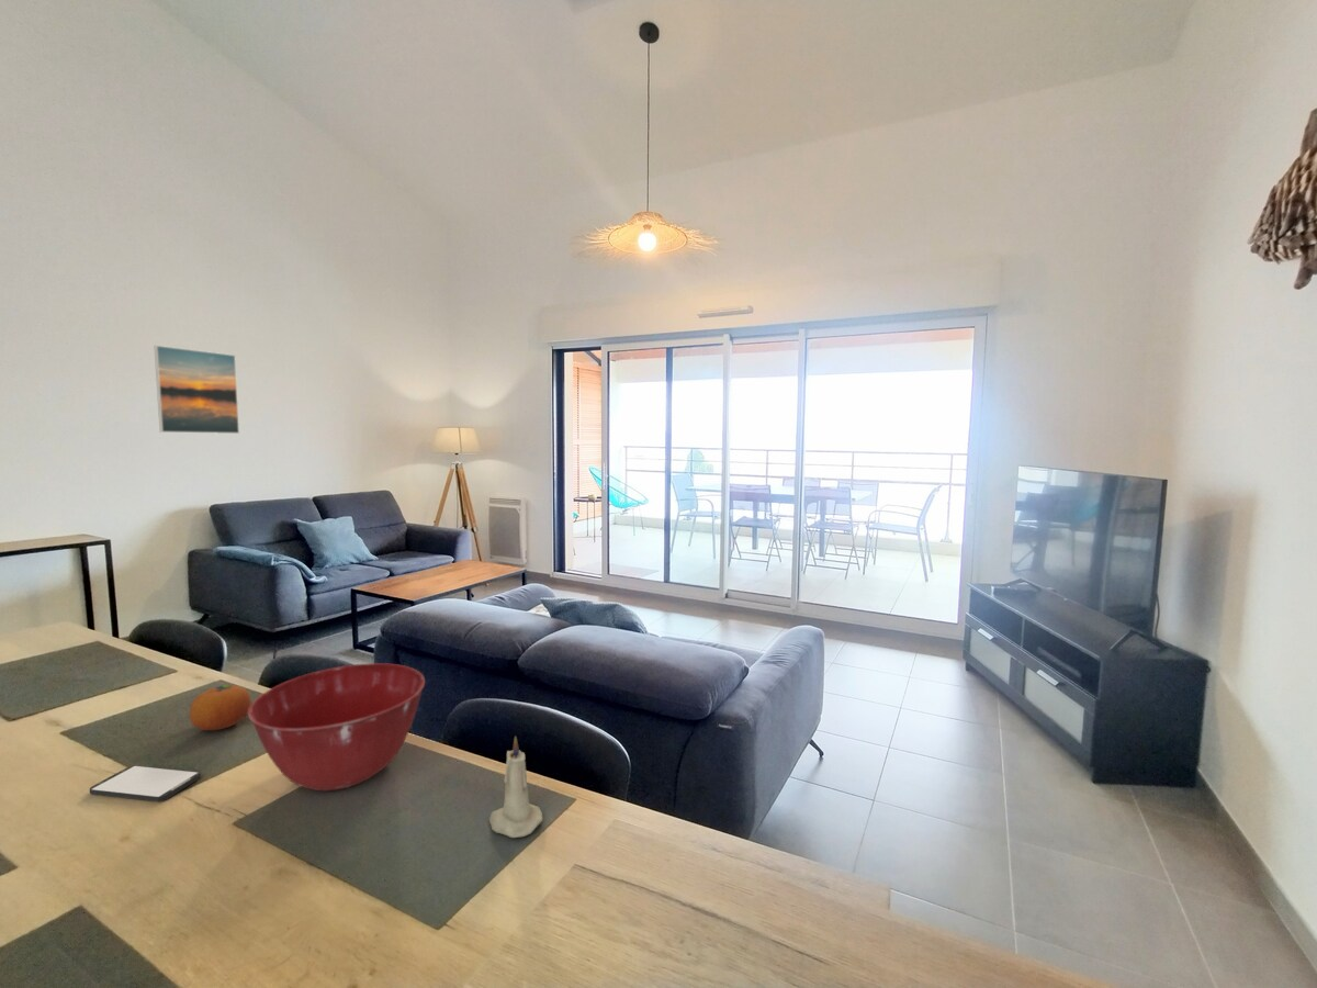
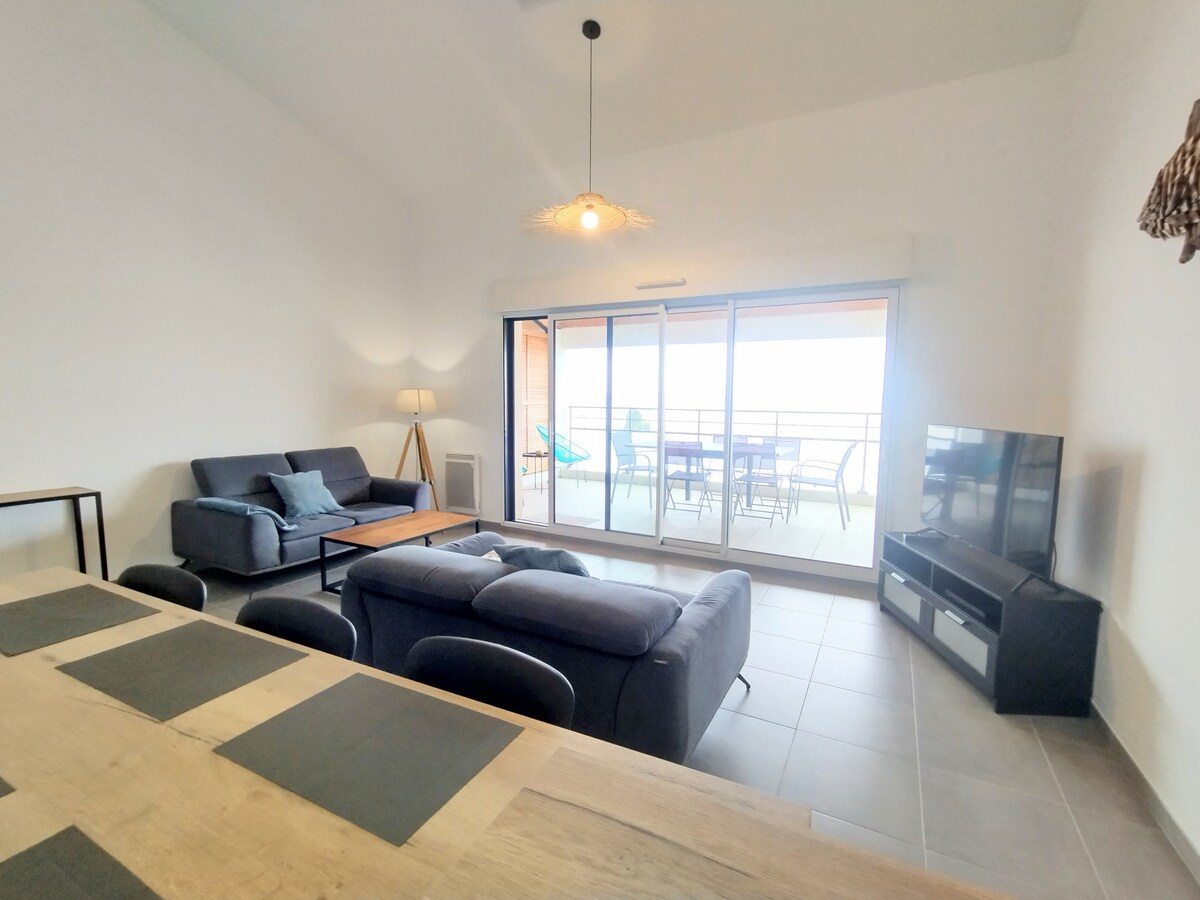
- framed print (199, 392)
- smartphone (146, 783)
- fruit (221, 707)
- candle (514, 779)
- mixing bowl (344, 730)
